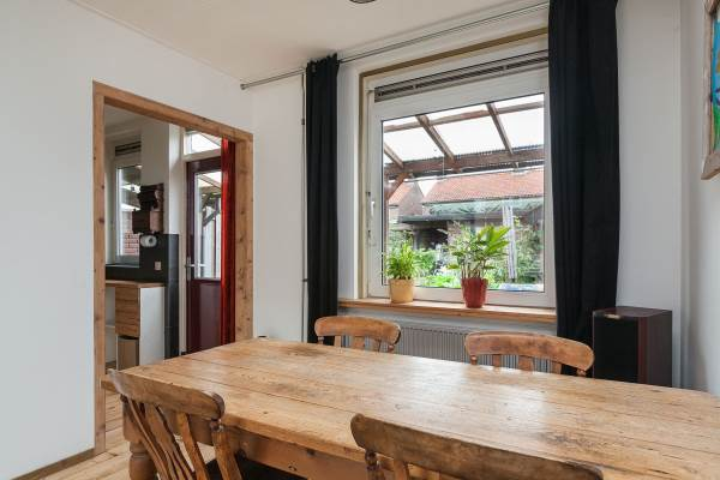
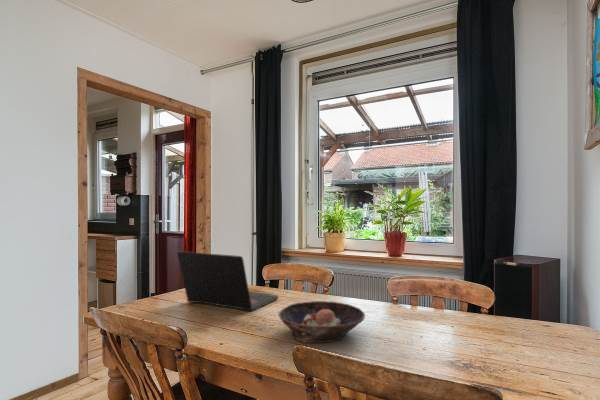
+ bowl (321, 320)
+ laptop (229, 275)
